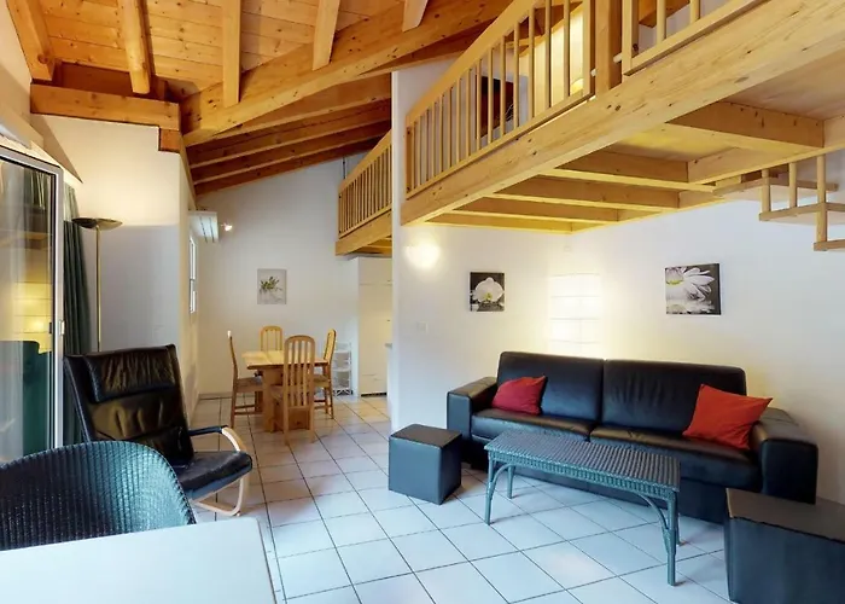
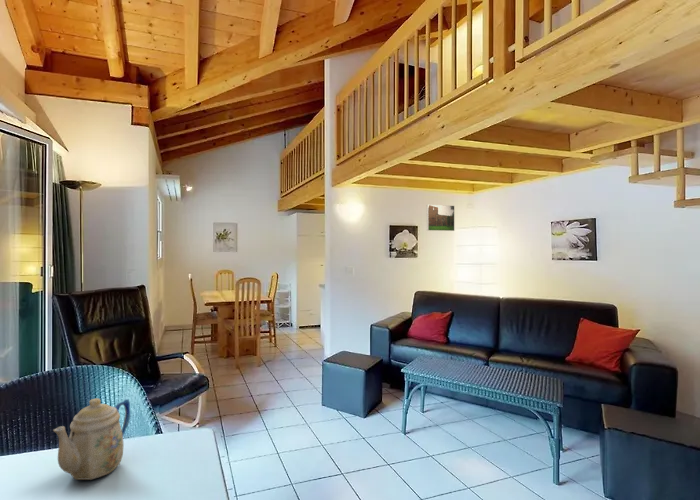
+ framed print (440, 218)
+ teapot (95, 434)
